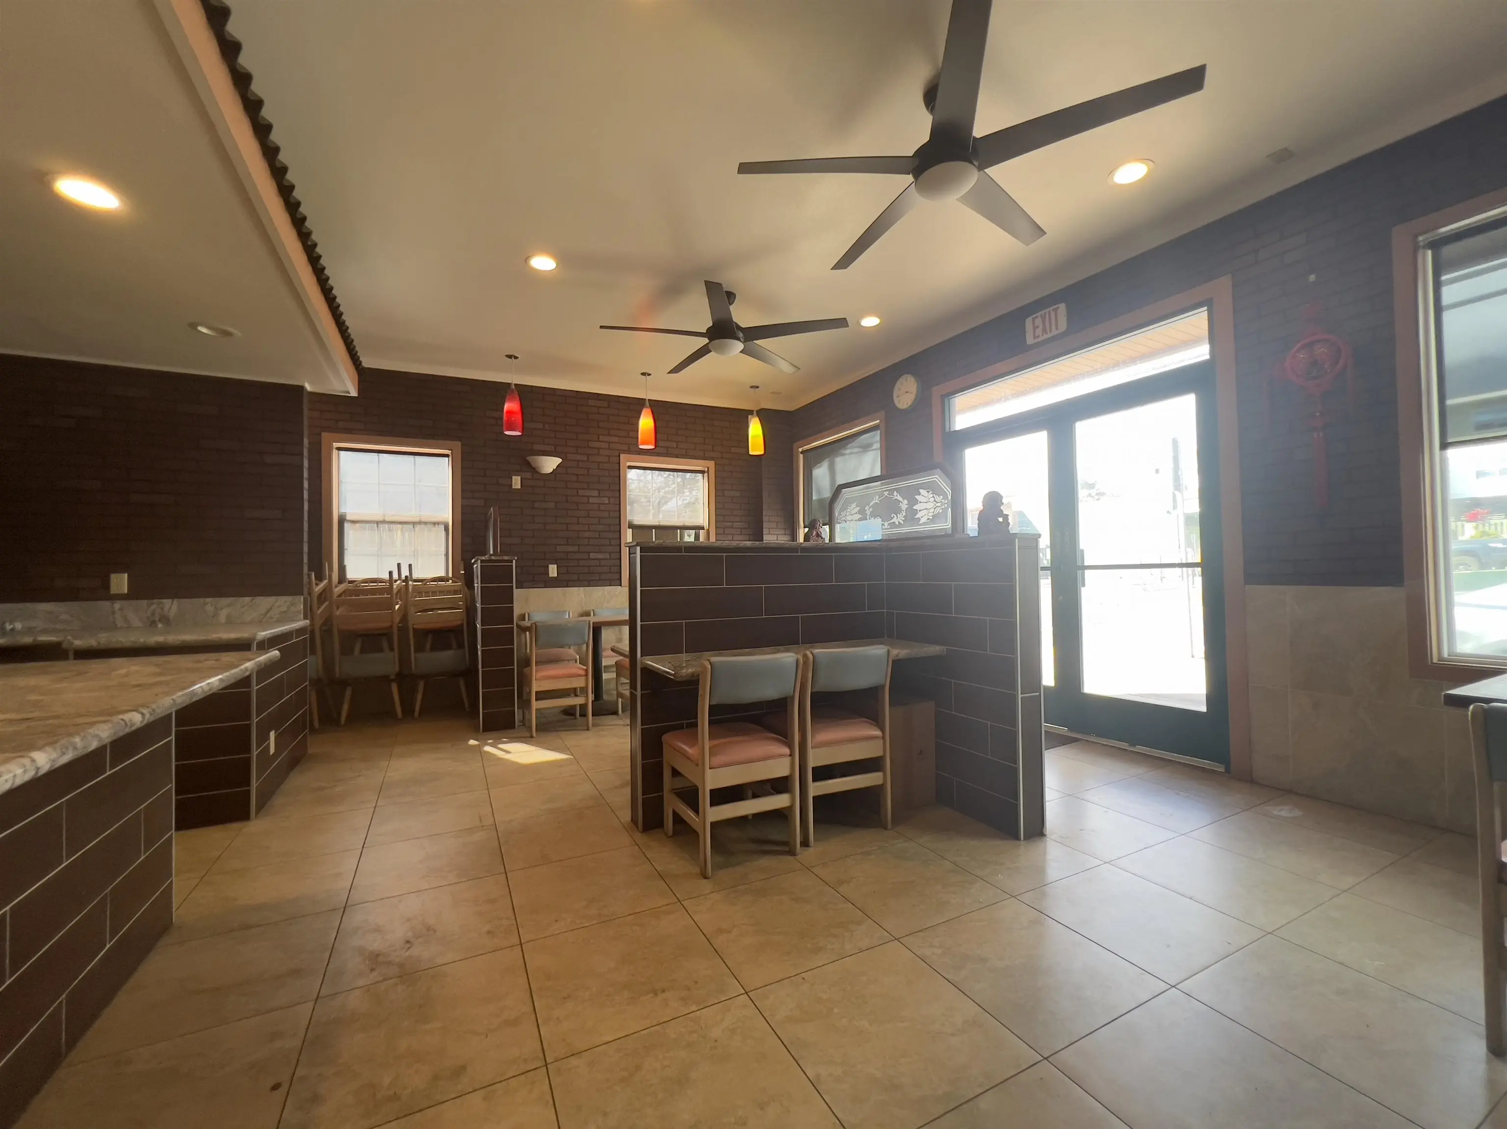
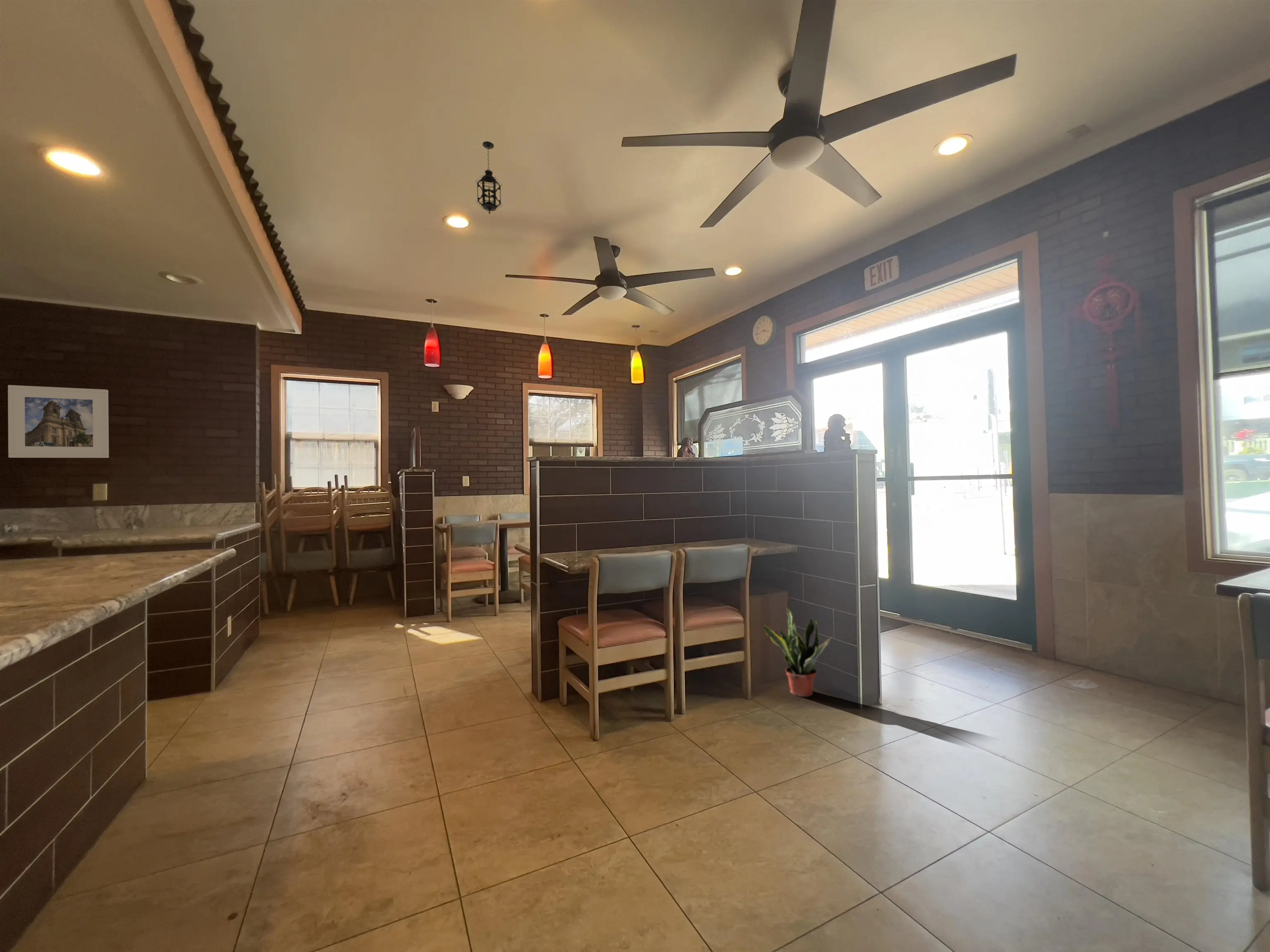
+ hanging lantern (489, 179)
+ potted plant (797, 652)
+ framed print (60, 422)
